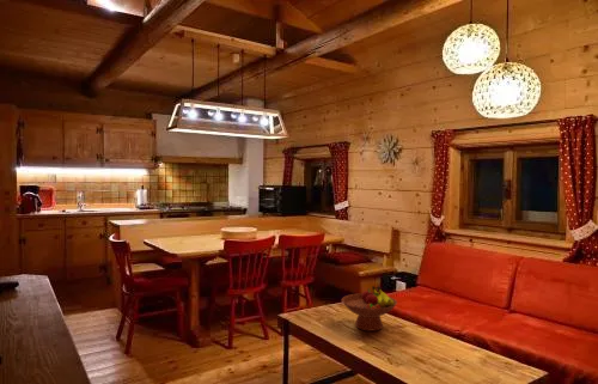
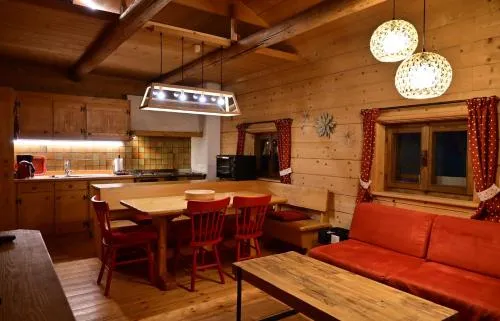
- fruit bowl (368, 309)
